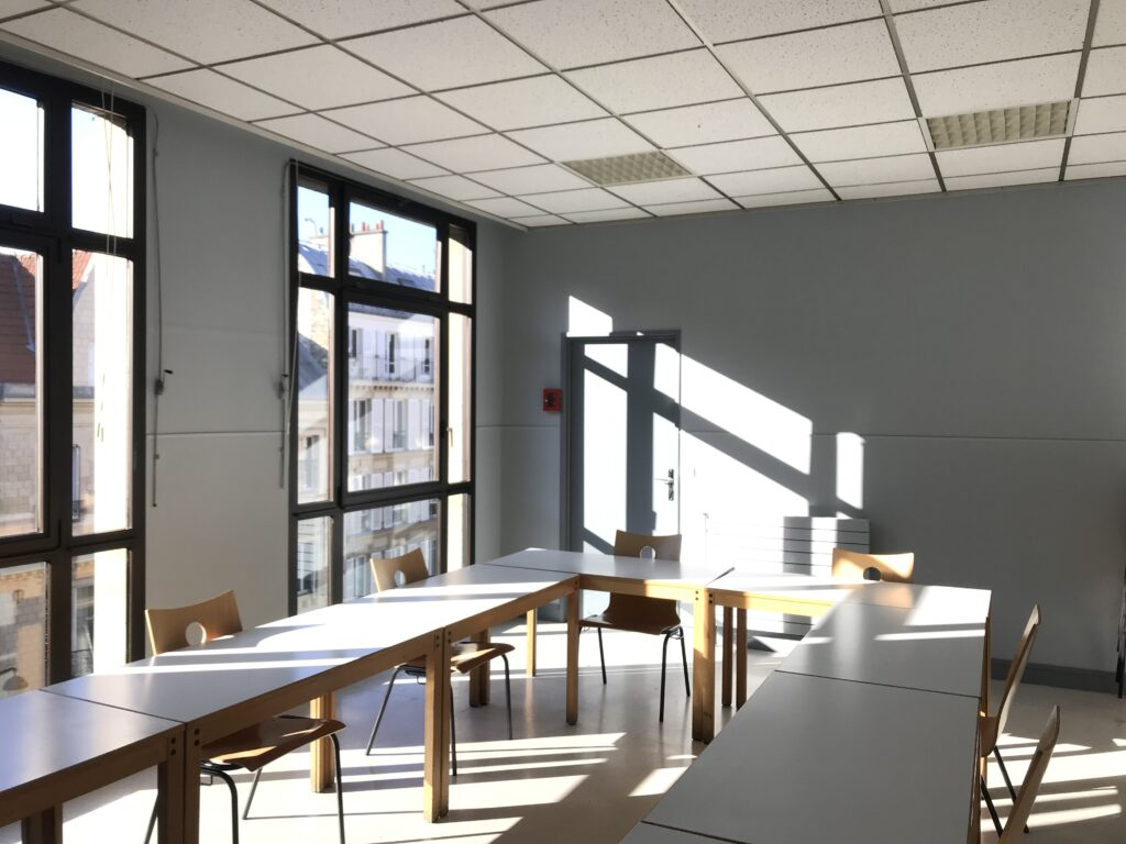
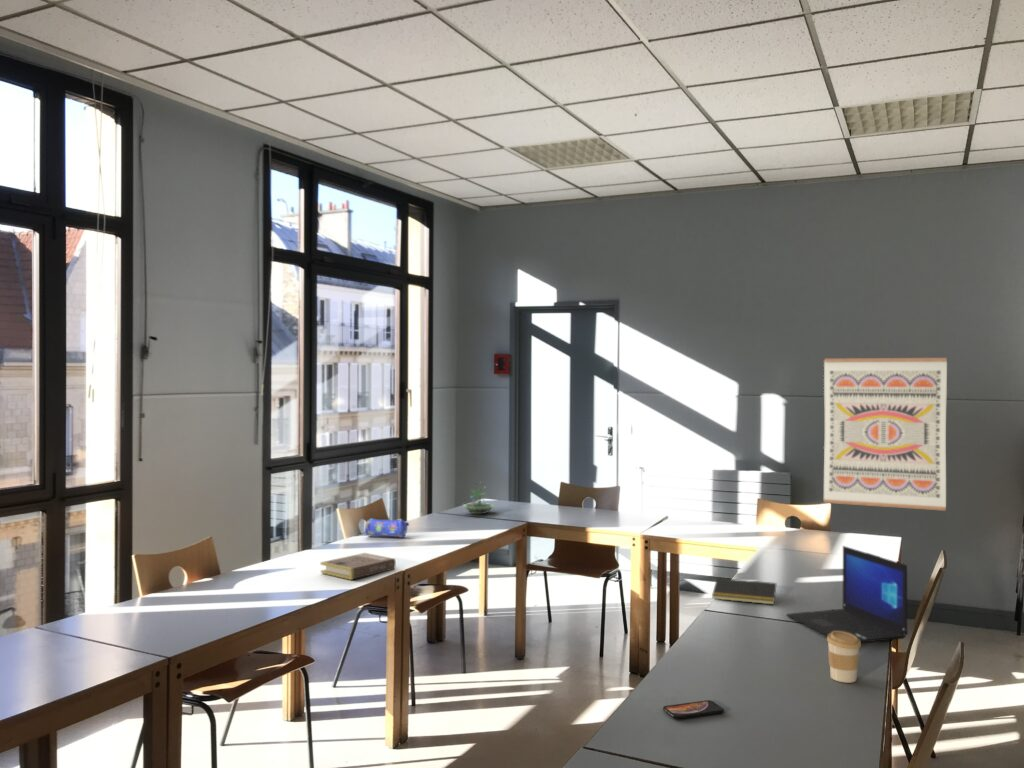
+ notepad (744, 590)
+ book (358, 565)
+ terrarium (479, 488)
+ pencil case (386, 527)
+ laptop (844, 592)
+ smartphone (693, 709)
+ wall art (883, 432)
+ coffee cup (843, 656)
